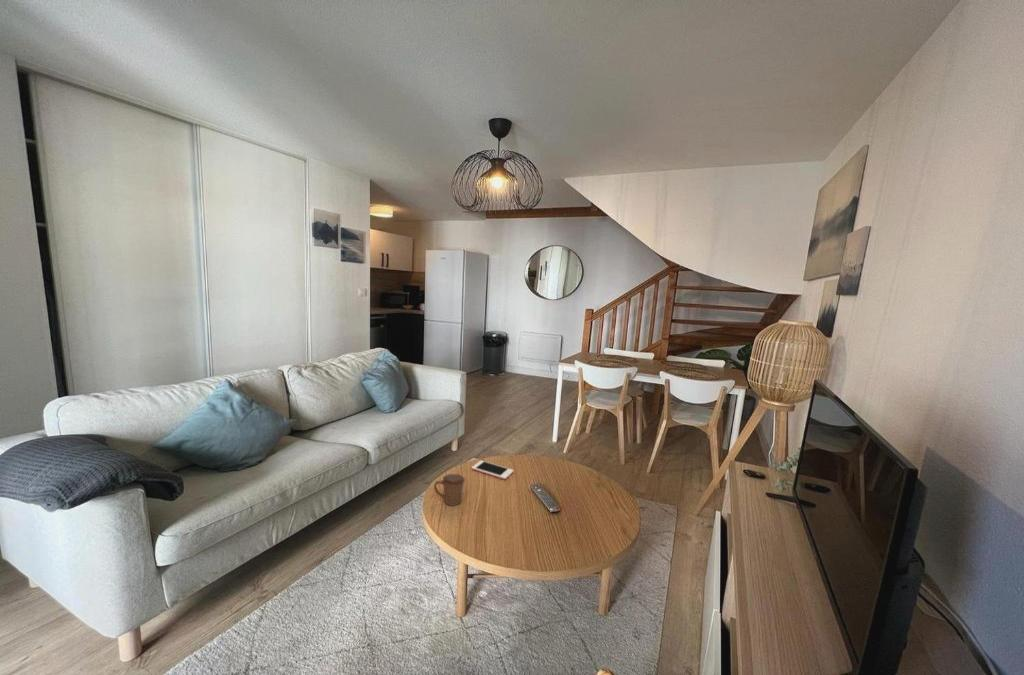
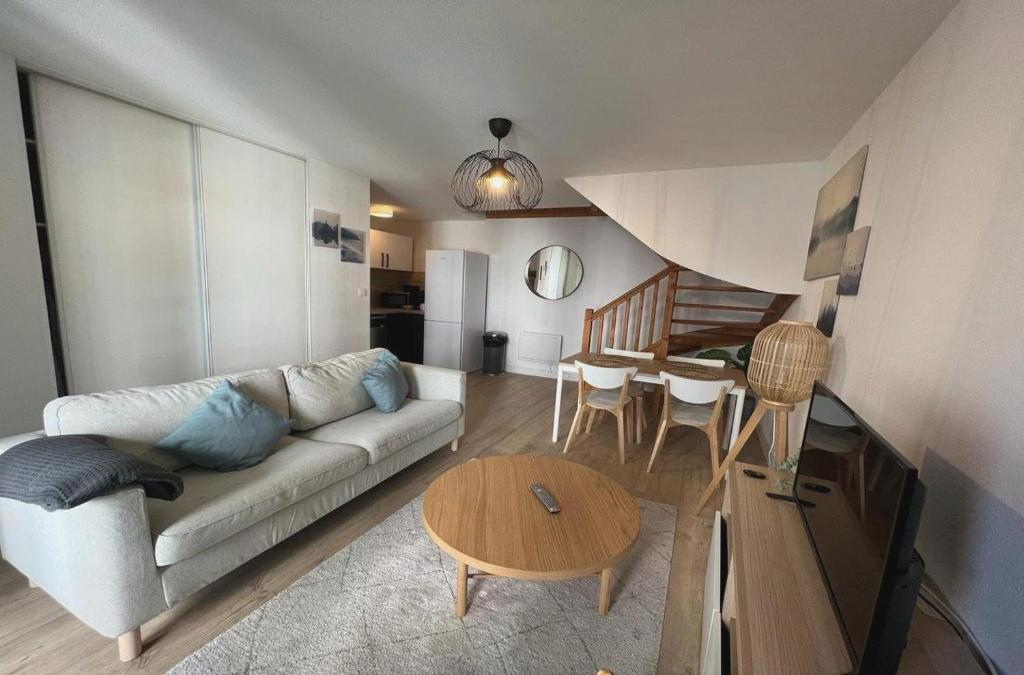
- mug (449, 489)
- cell phone (492, 469)
